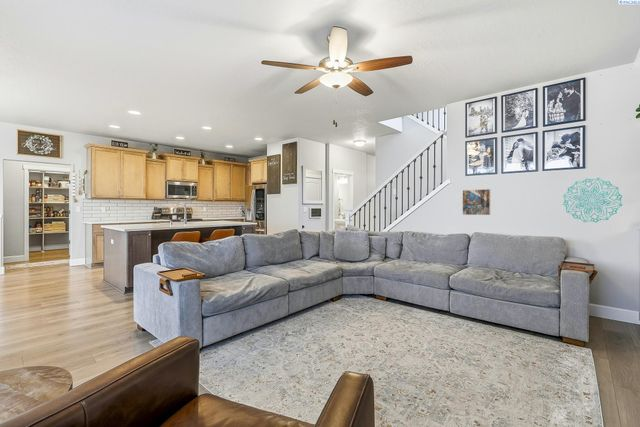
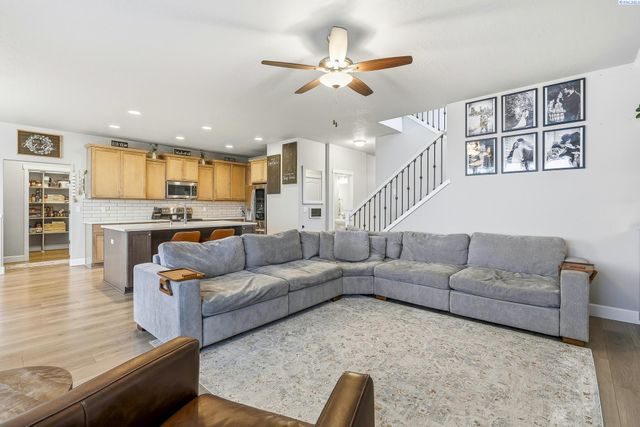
- wall decoration (590, 200)
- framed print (476, 202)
